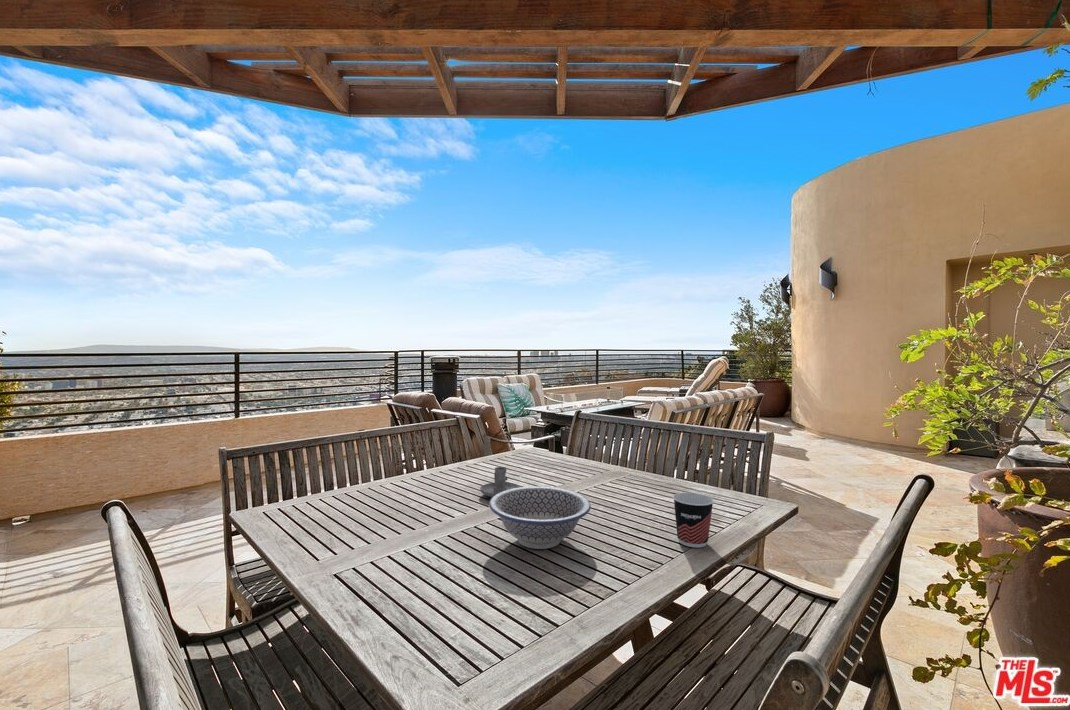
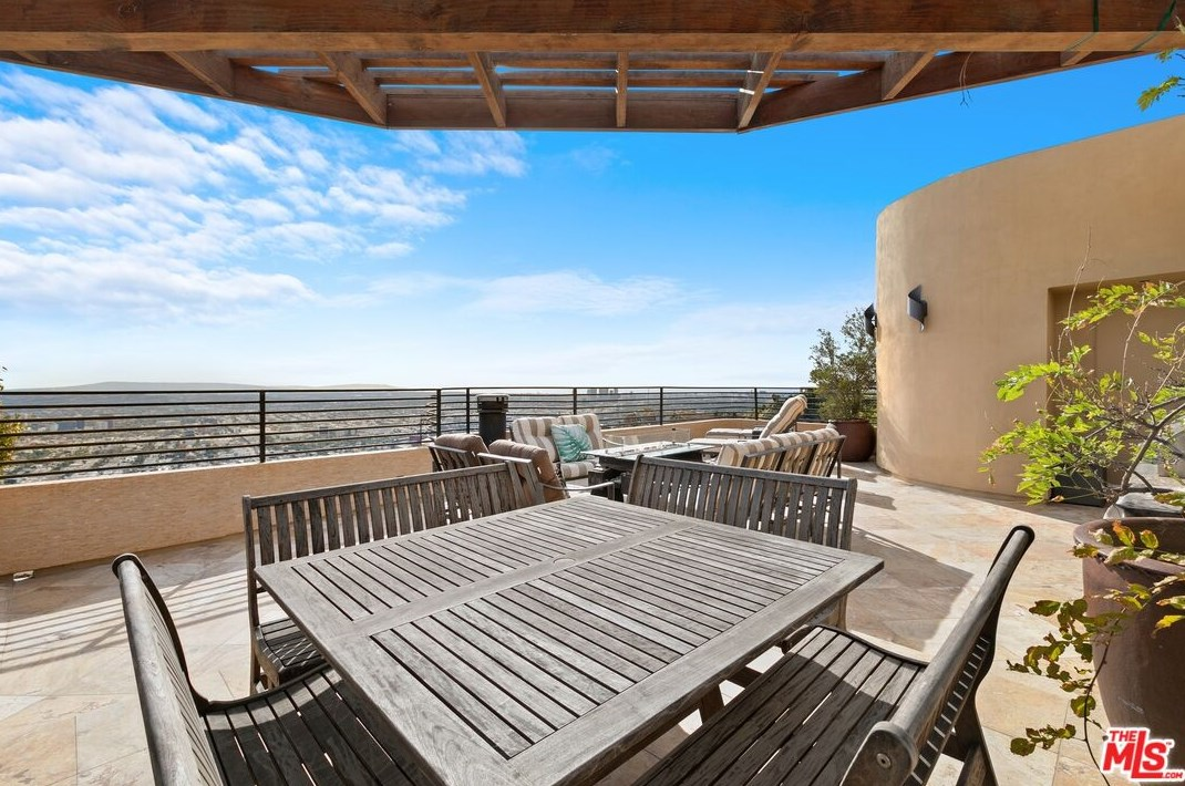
- candle holder (499, 480)
- bowl (539, 520)
- cup (692, 520)
